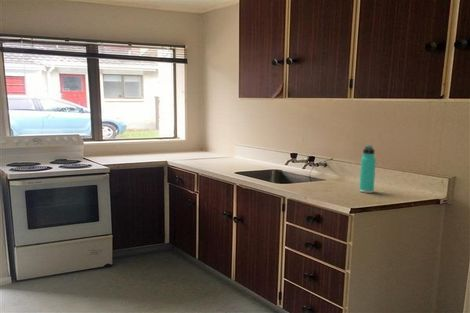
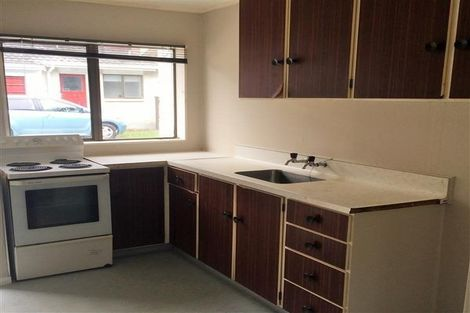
- thermos bottle (367, 168)
